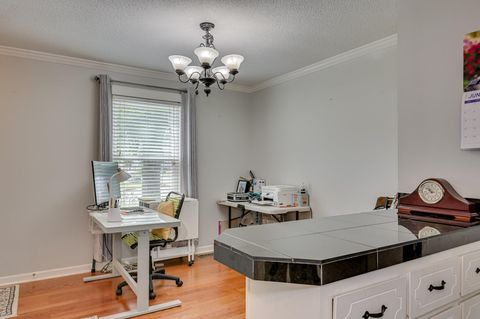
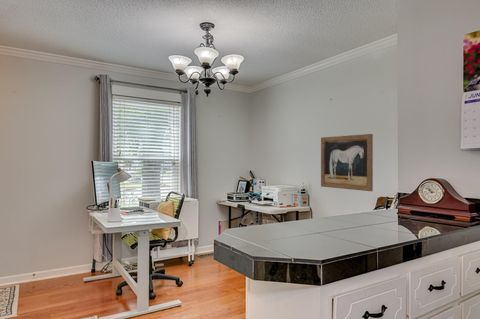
+ wall art (344, 162)
